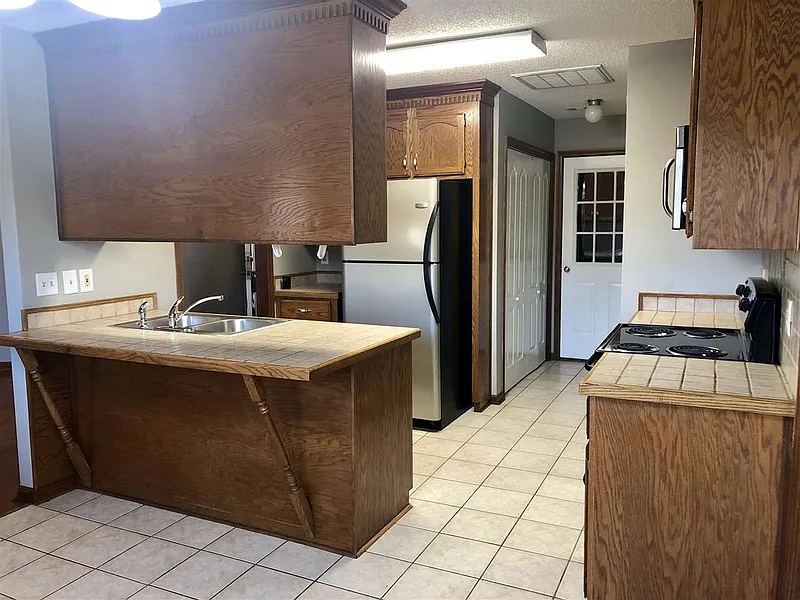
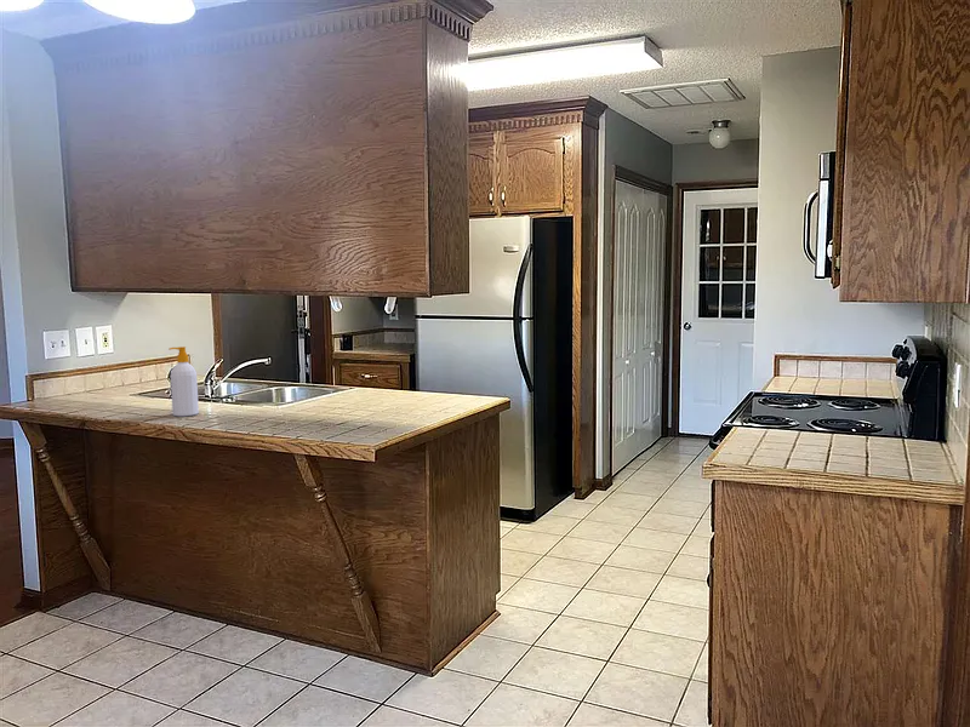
+ soap bottle (182, 380)
